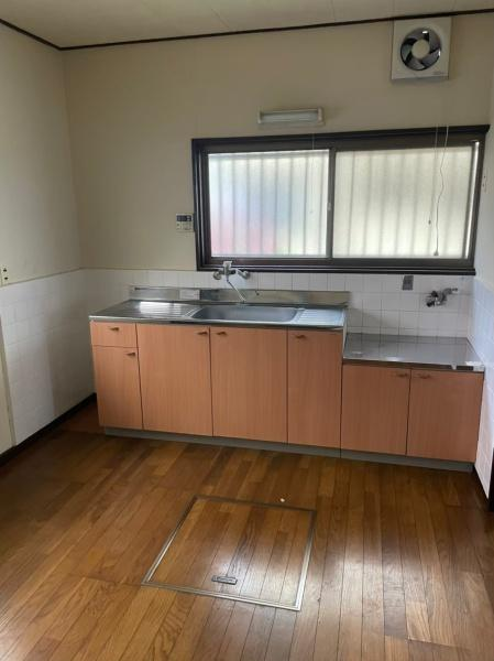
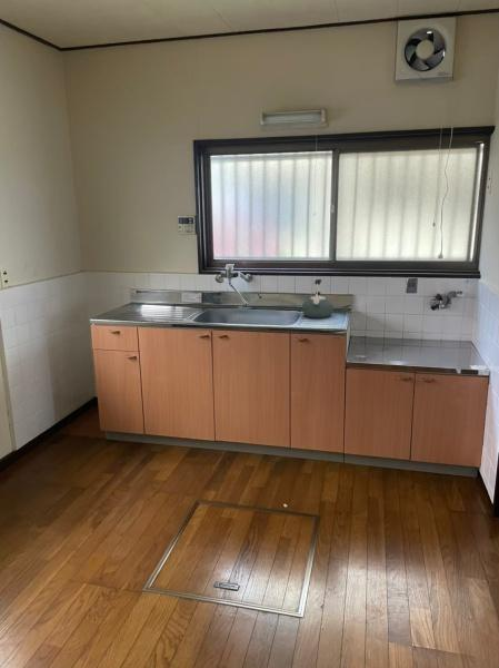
+ kettle (317, 298)
